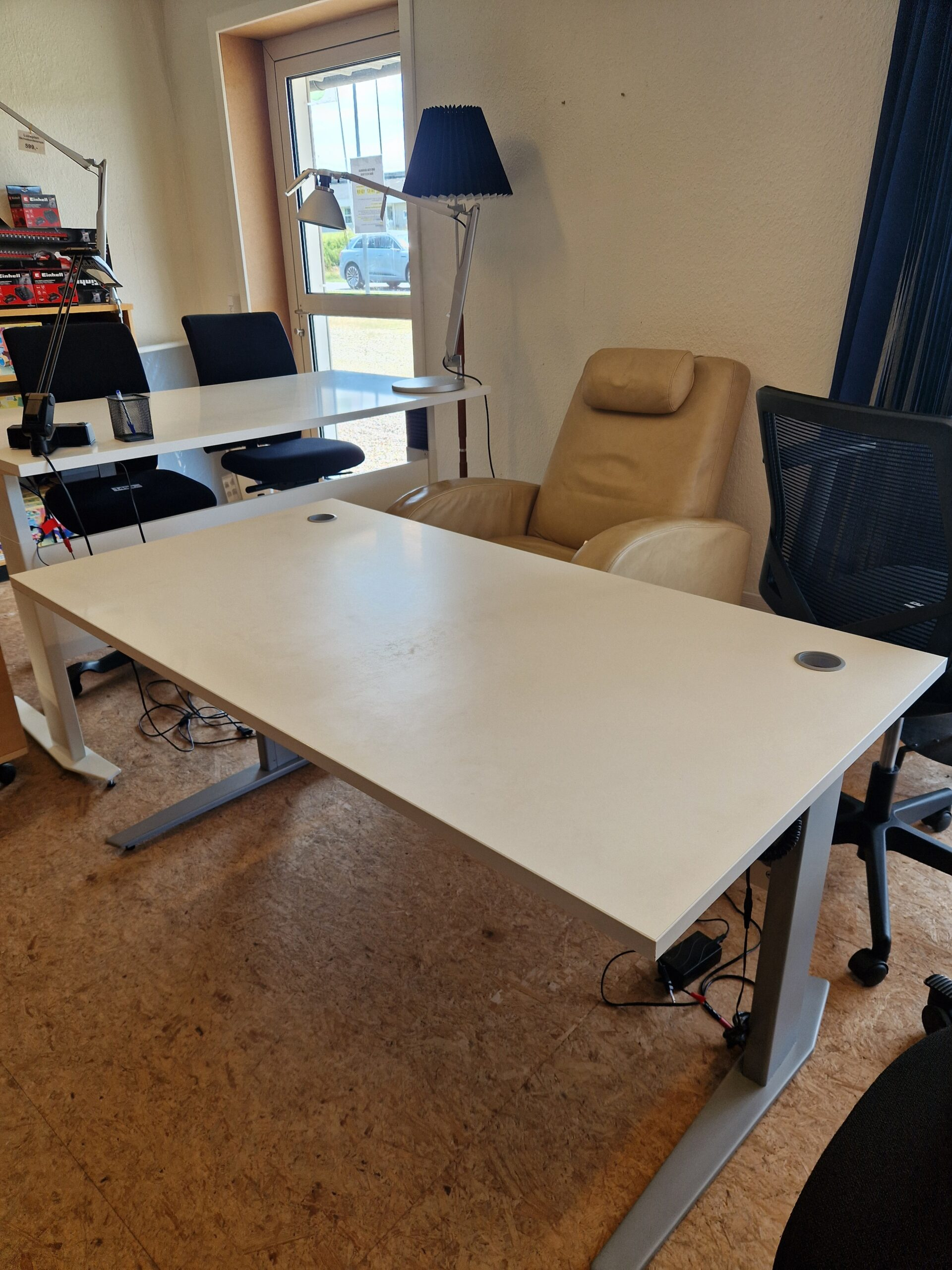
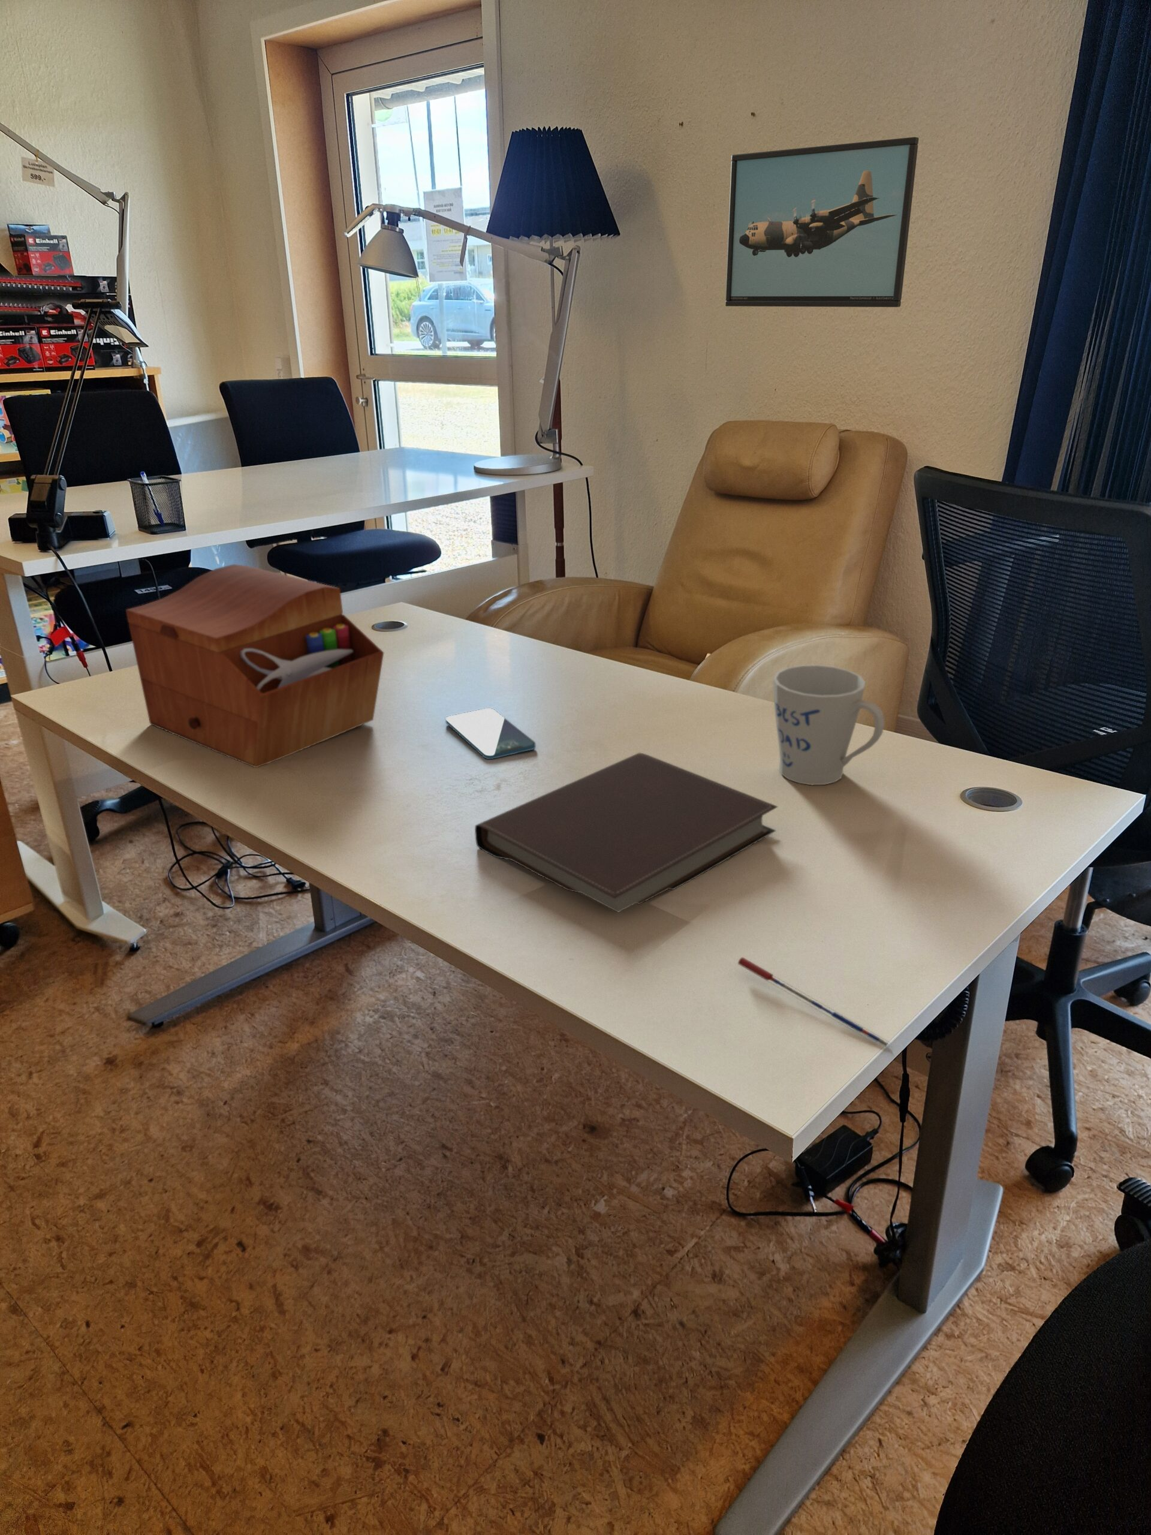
+ pen (810, 998)
+ smartphone (490, 732)
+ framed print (814, 228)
+ notebook (627, 827)
+ sewing box (255, 661)
+ mug (827, 730)
